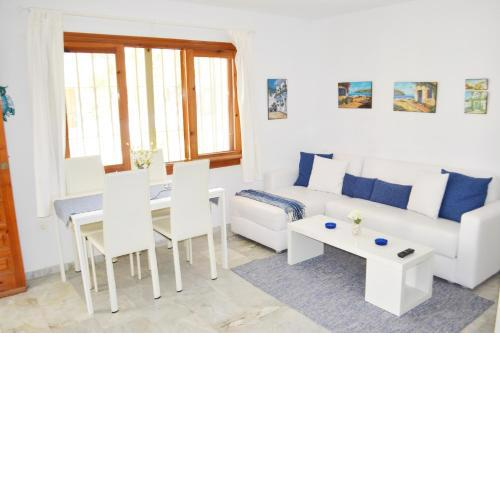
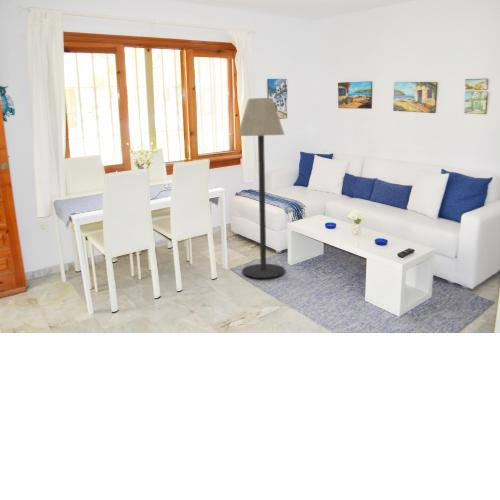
+ floor lamp (261, 189)
